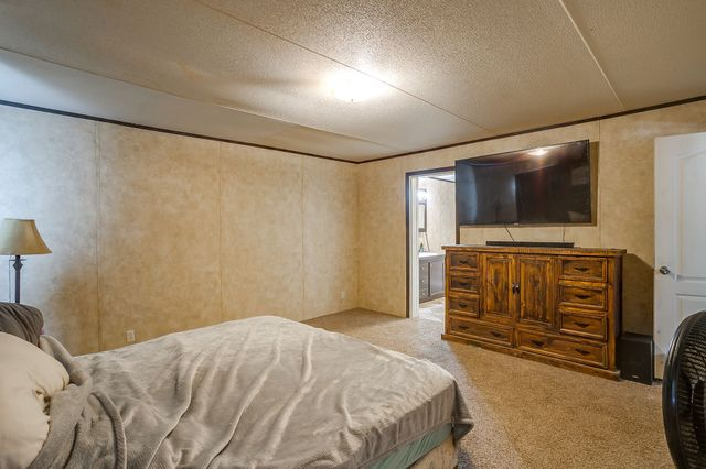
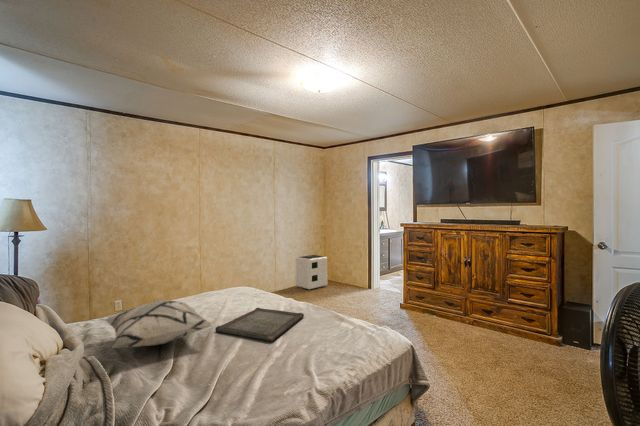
+ air purifier (311, 271)
+ decorative pillow (157, 322)
+ serving tray (263, 322)
